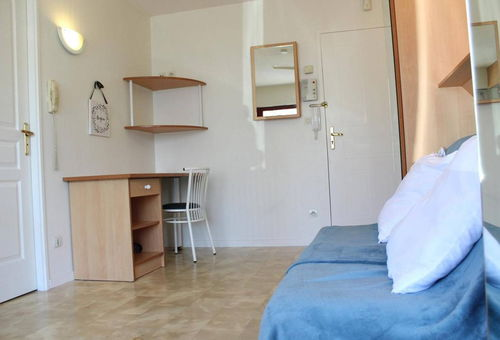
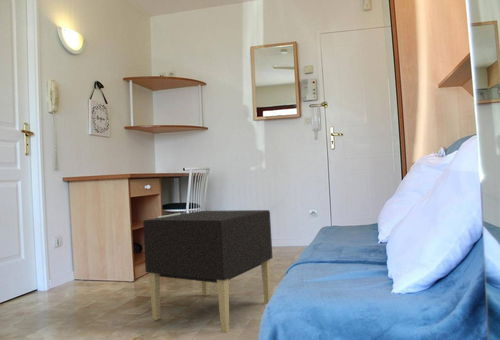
+ nightstand (208, 262)
